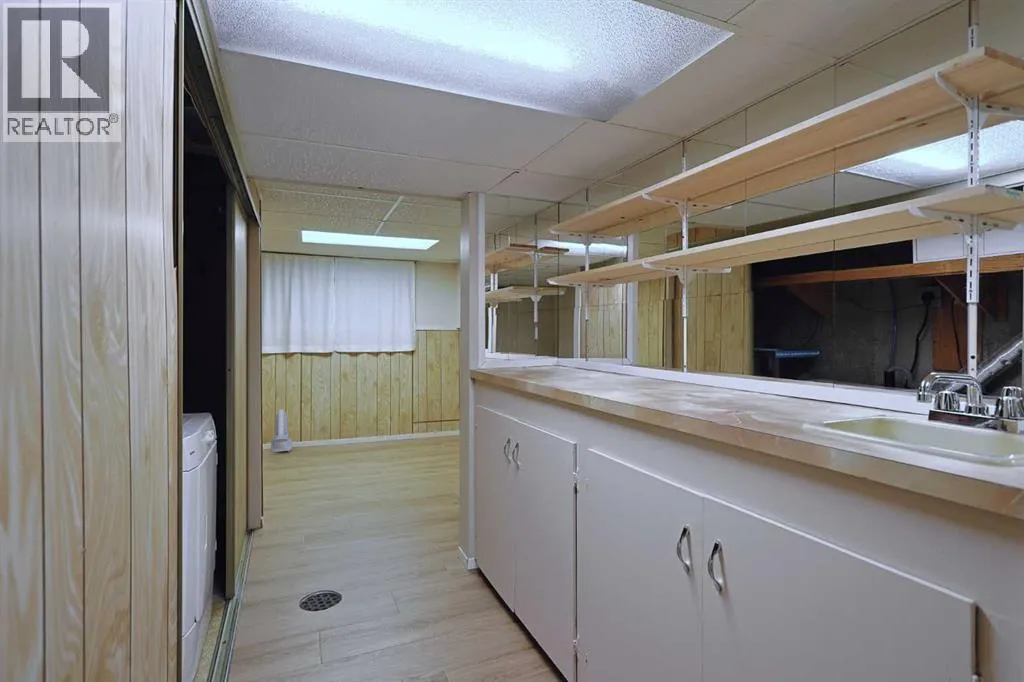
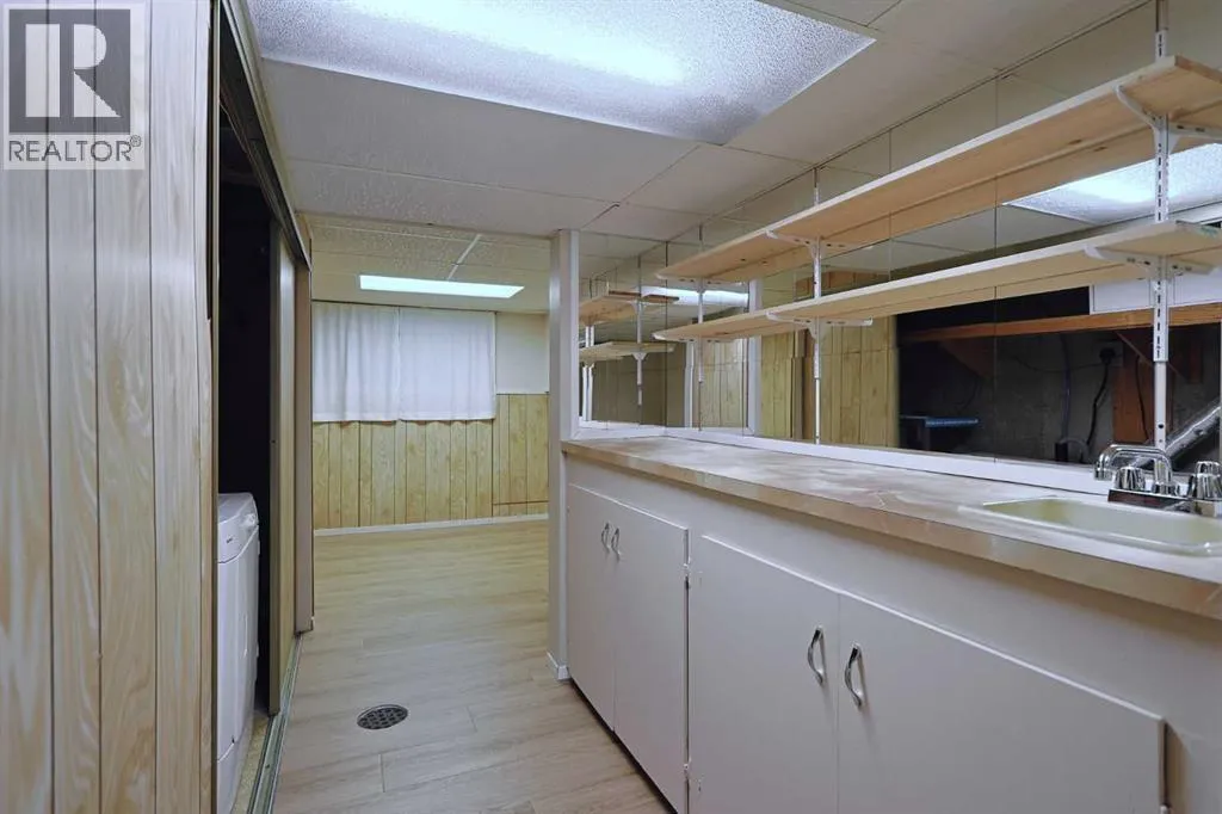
- vacuum cleaner (281, 430)
